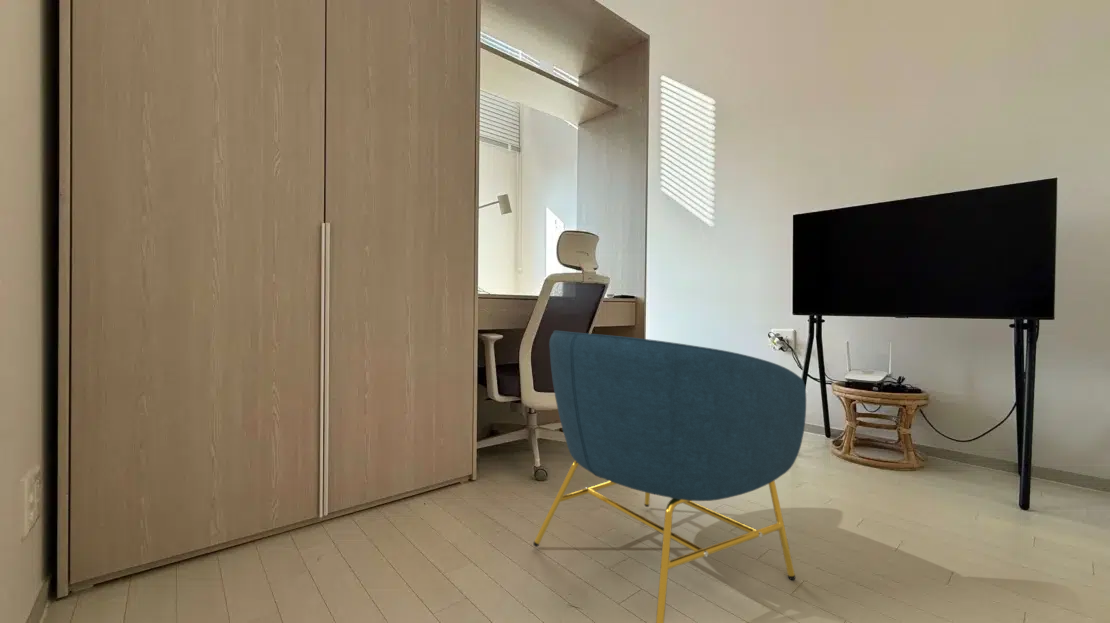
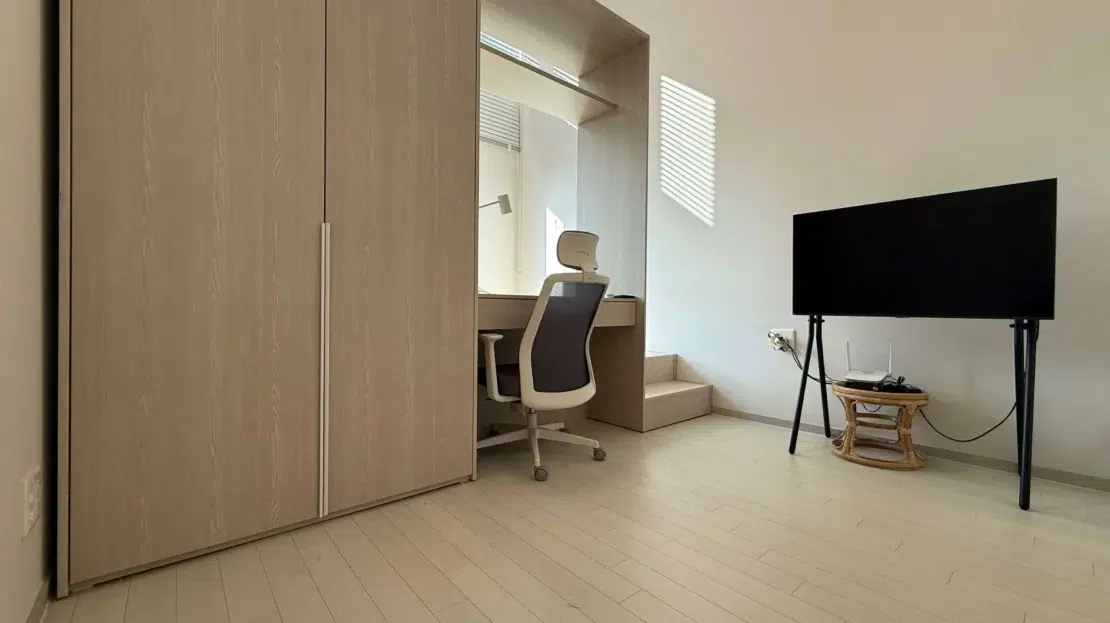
- armchair (649, 447)
